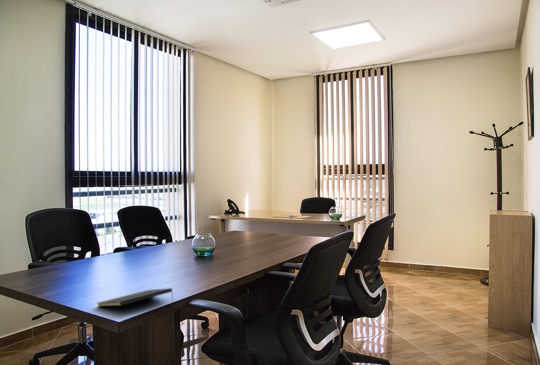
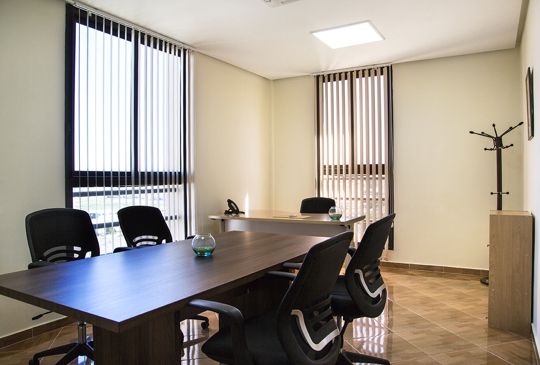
- notepad (135, 297)
